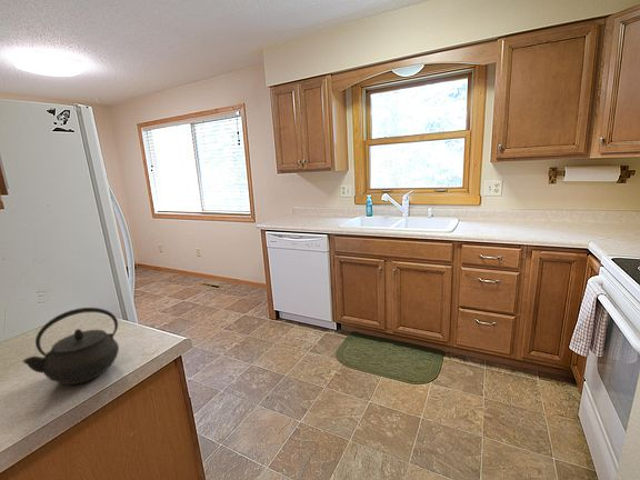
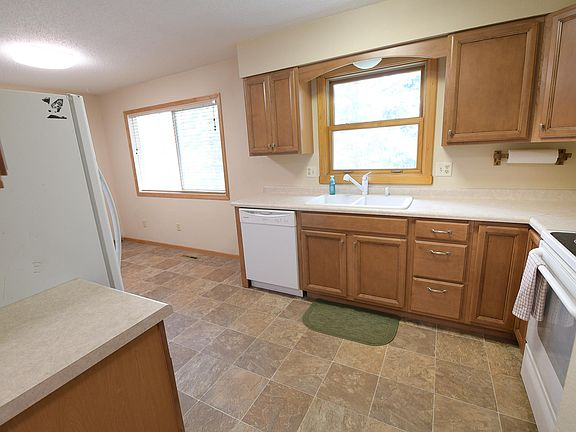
- kettle (73, 343)
